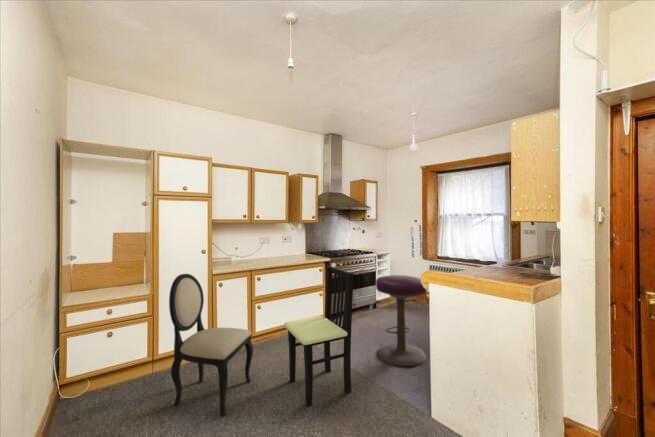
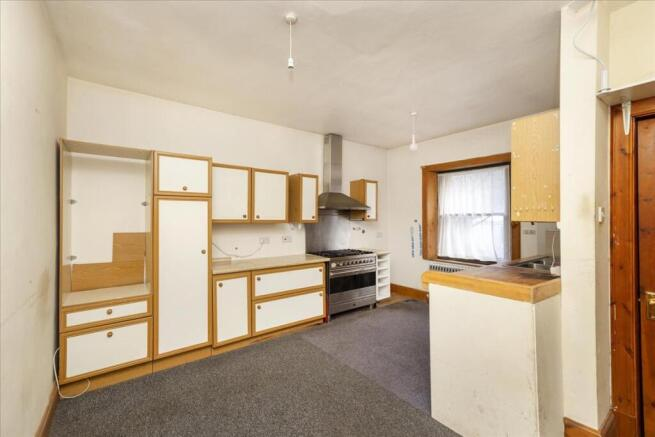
- dining chair (318, 328)
- stool (401, 315)
- dining chair (210, 334)
